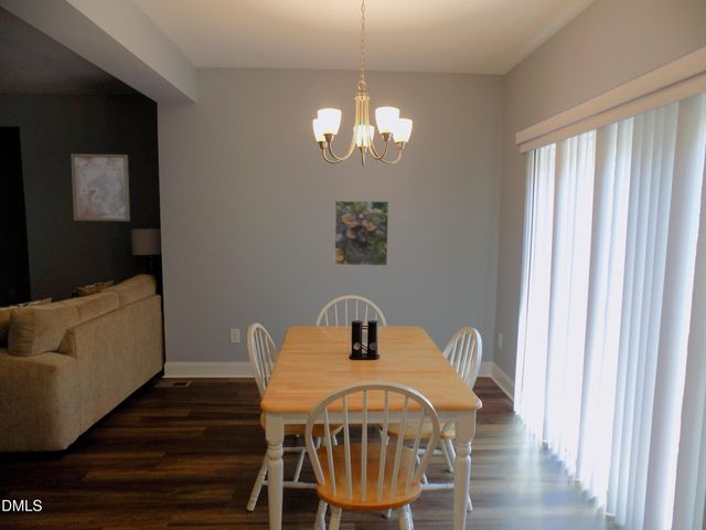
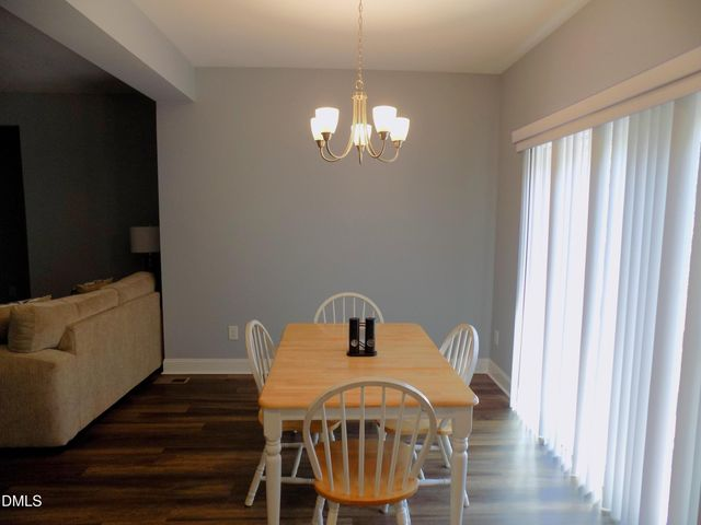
- wall art (100, 188)
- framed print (361, 233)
